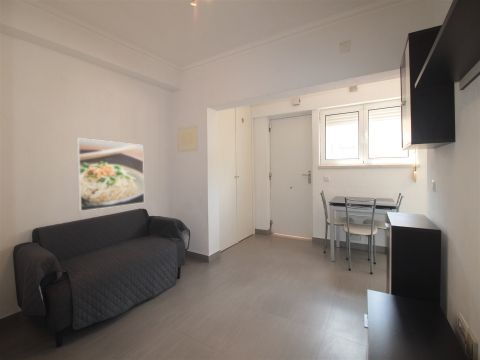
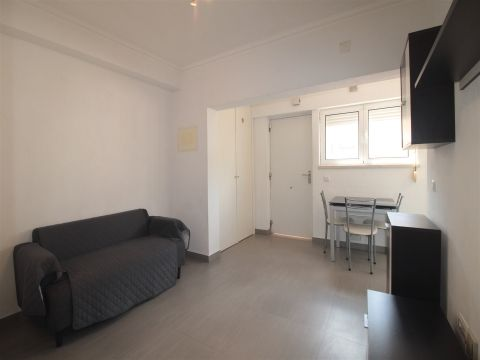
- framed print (114, 174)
